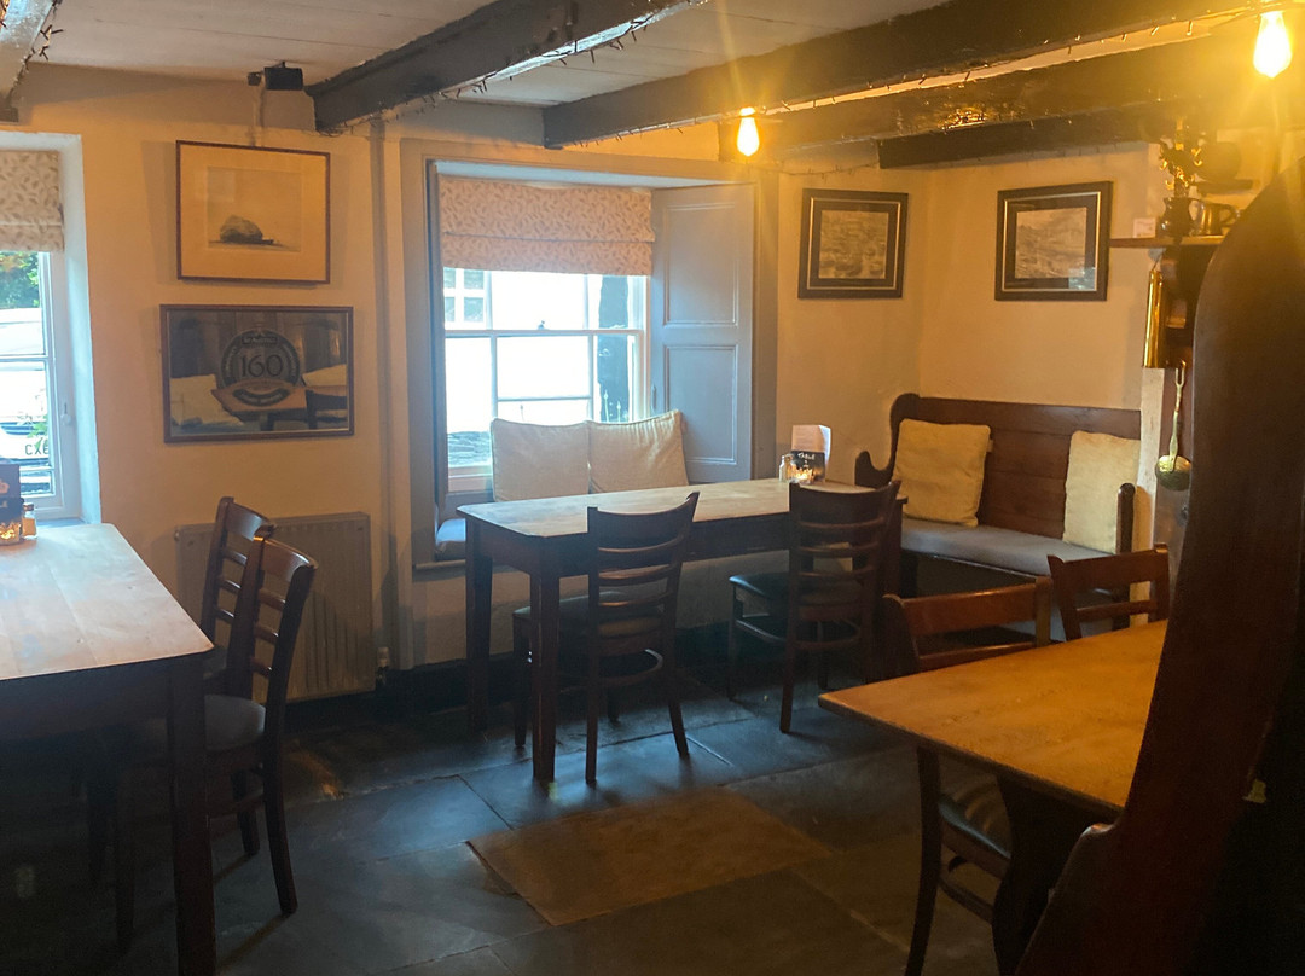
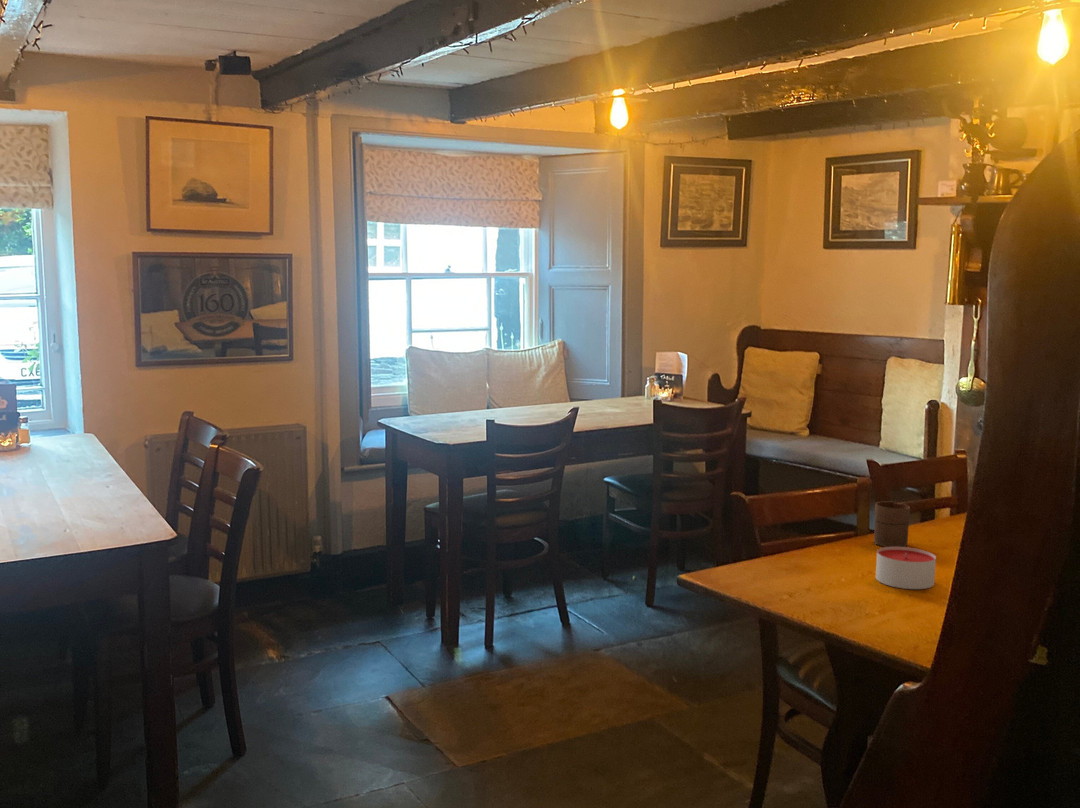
+ candle (905, 566)
+ cup (891, 524)
